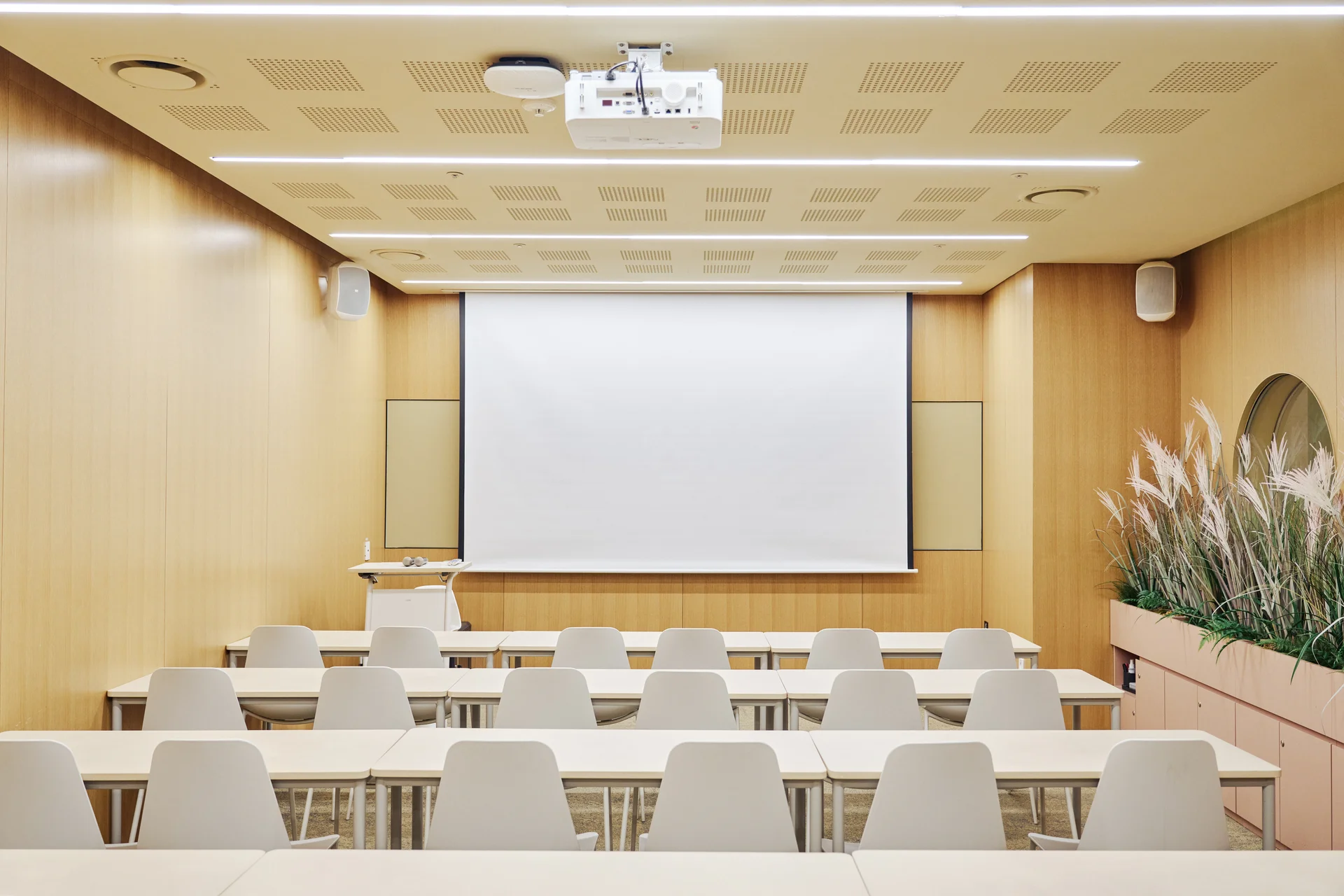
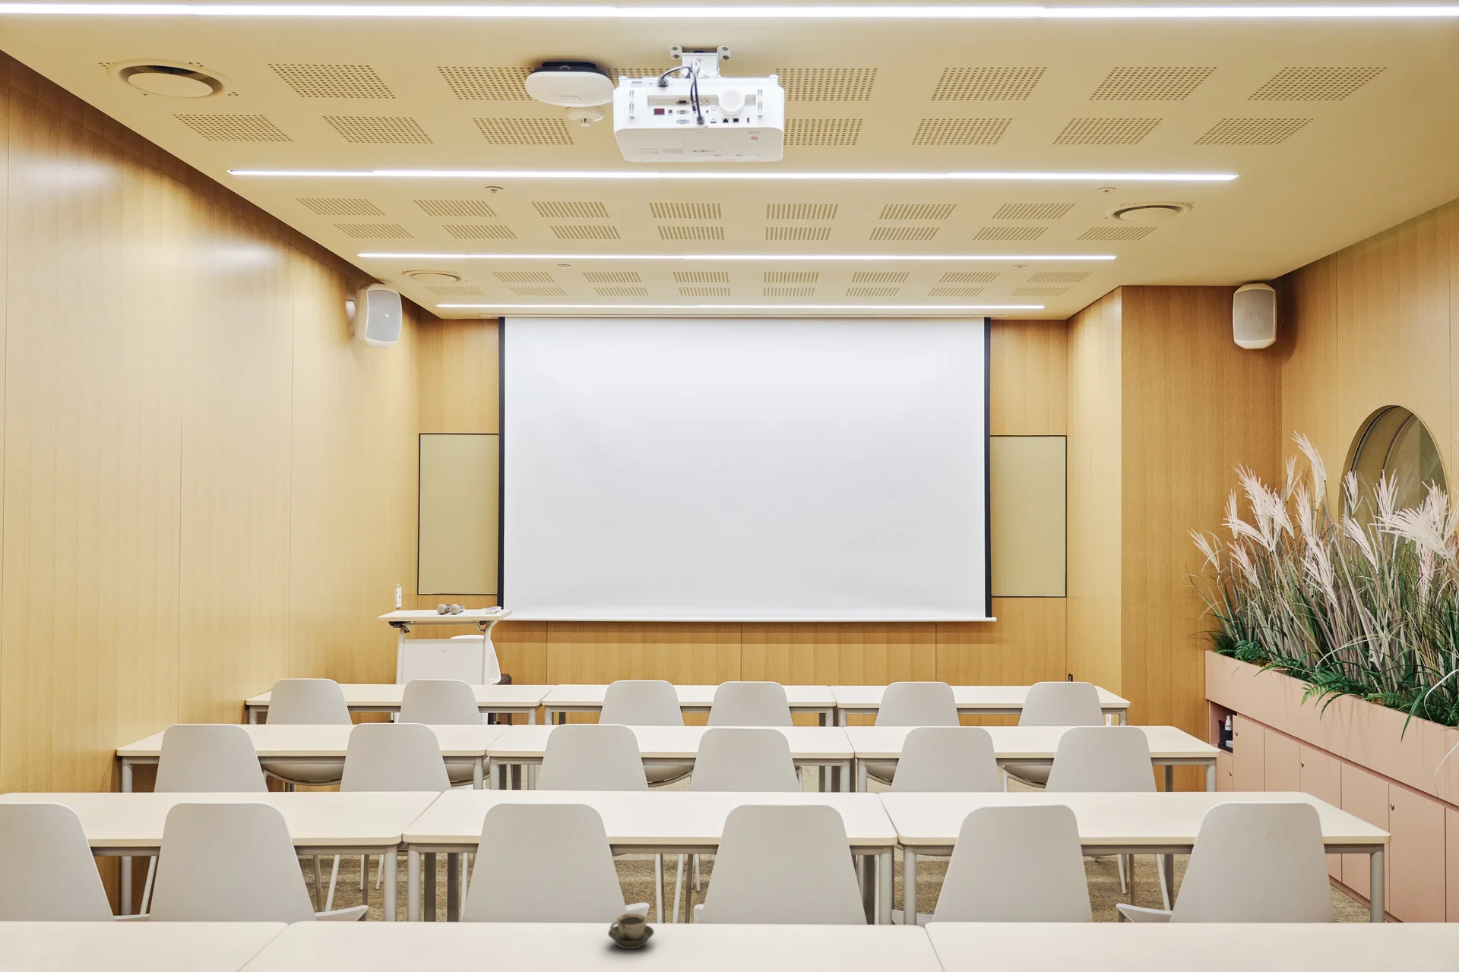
+ cup (631, 931)
